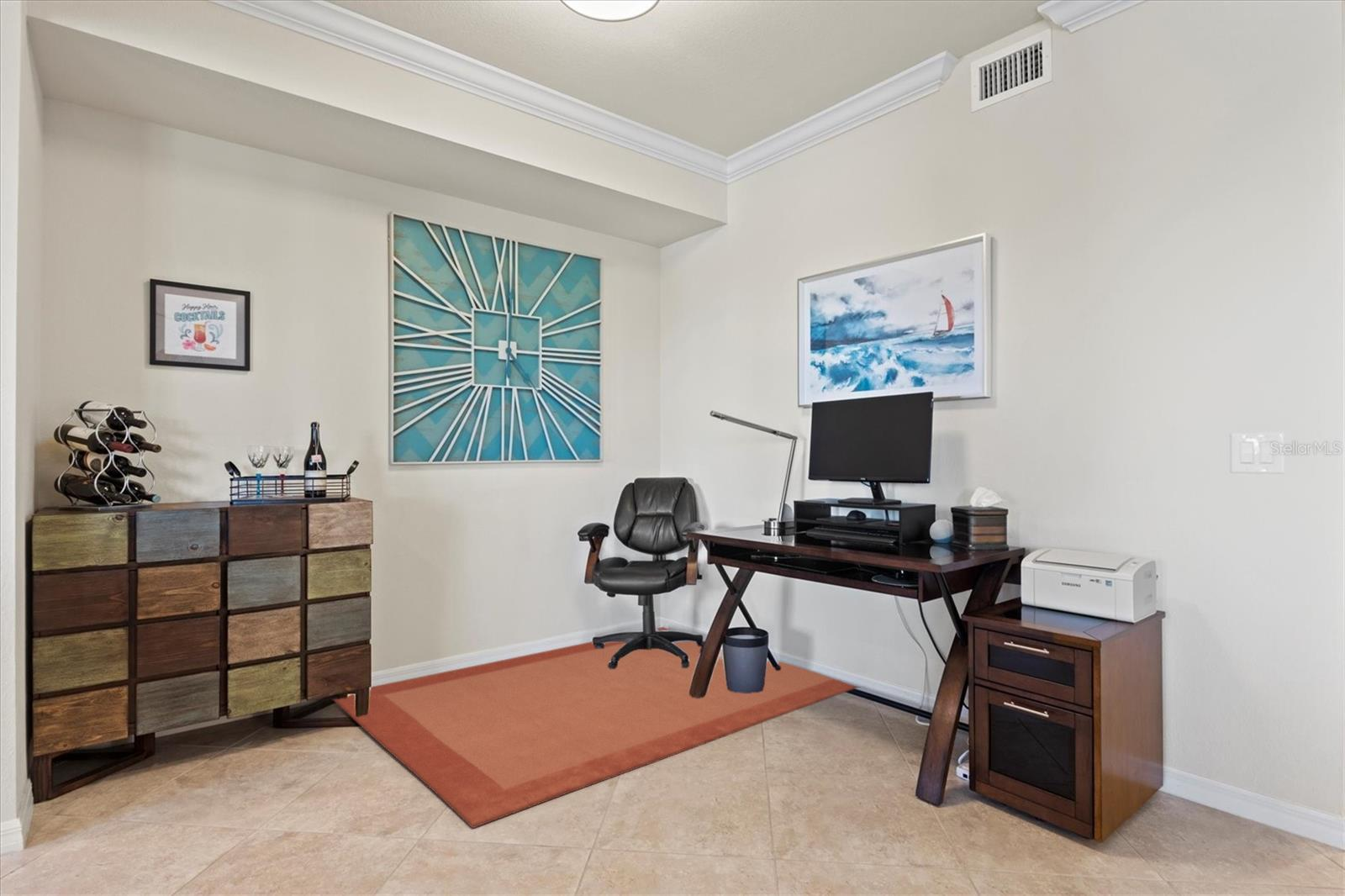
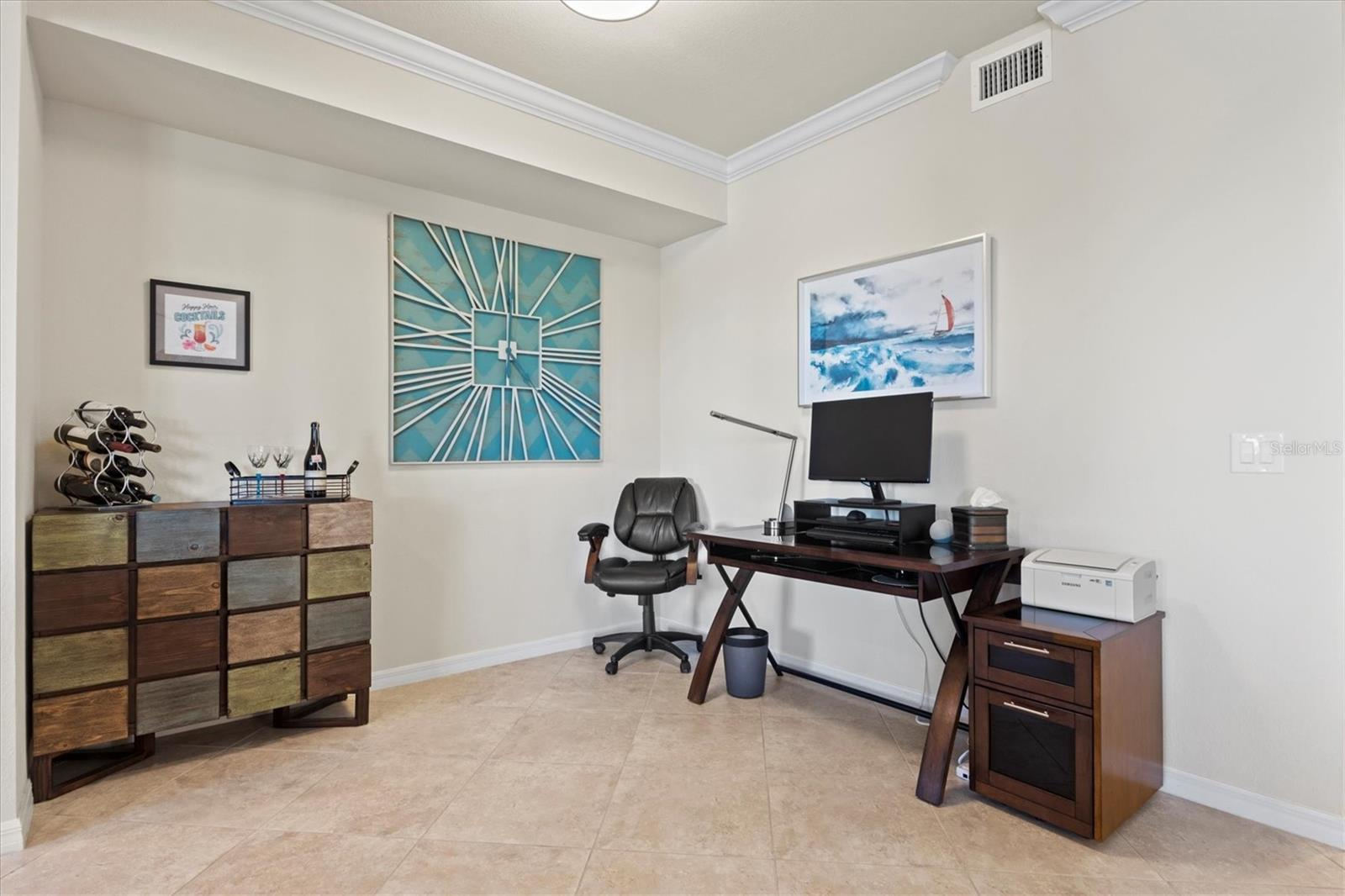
- rug (633, 683)
